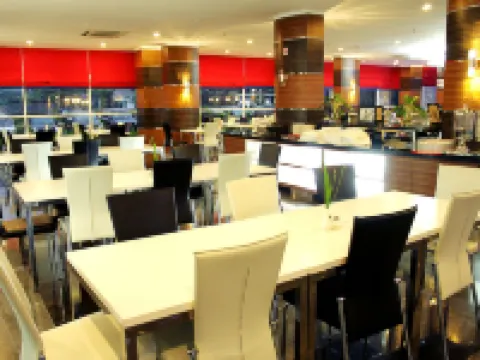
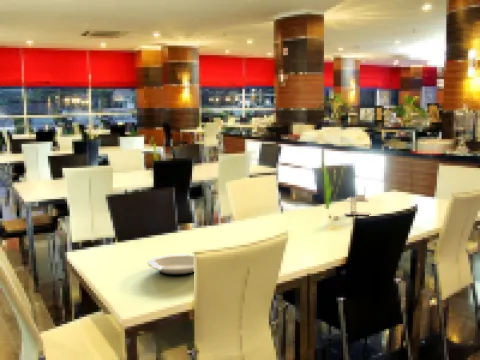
+ napkin holder (357, 199)
+ plate (178, 265)
